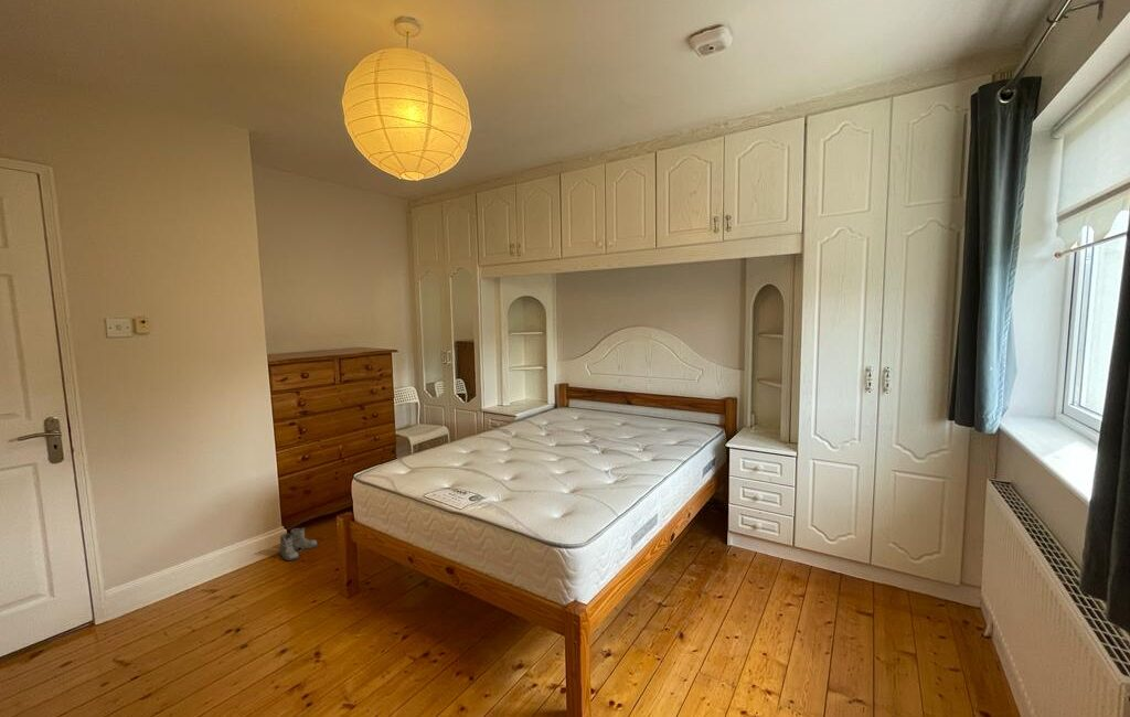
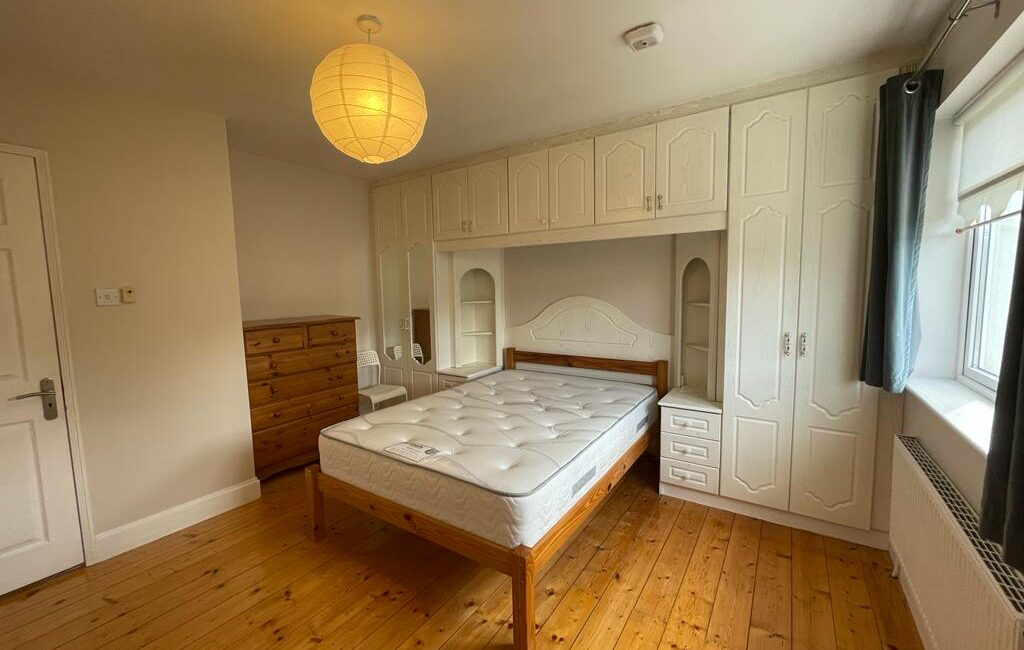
- boots (295, 542)
